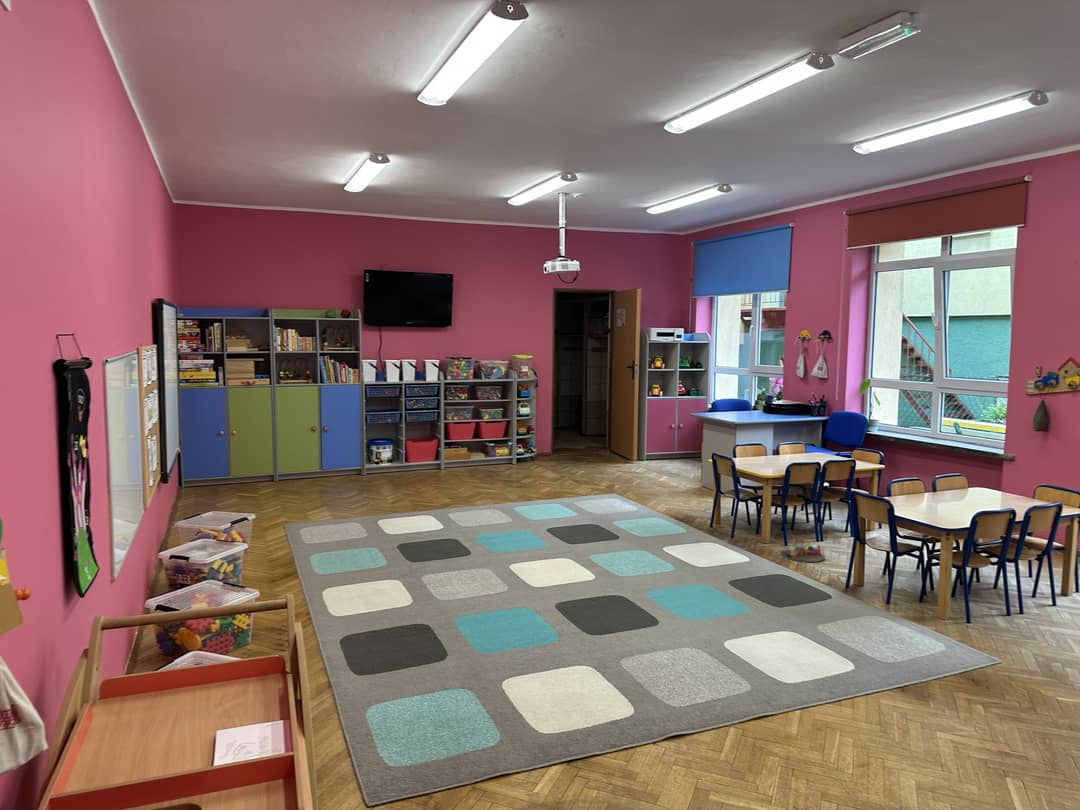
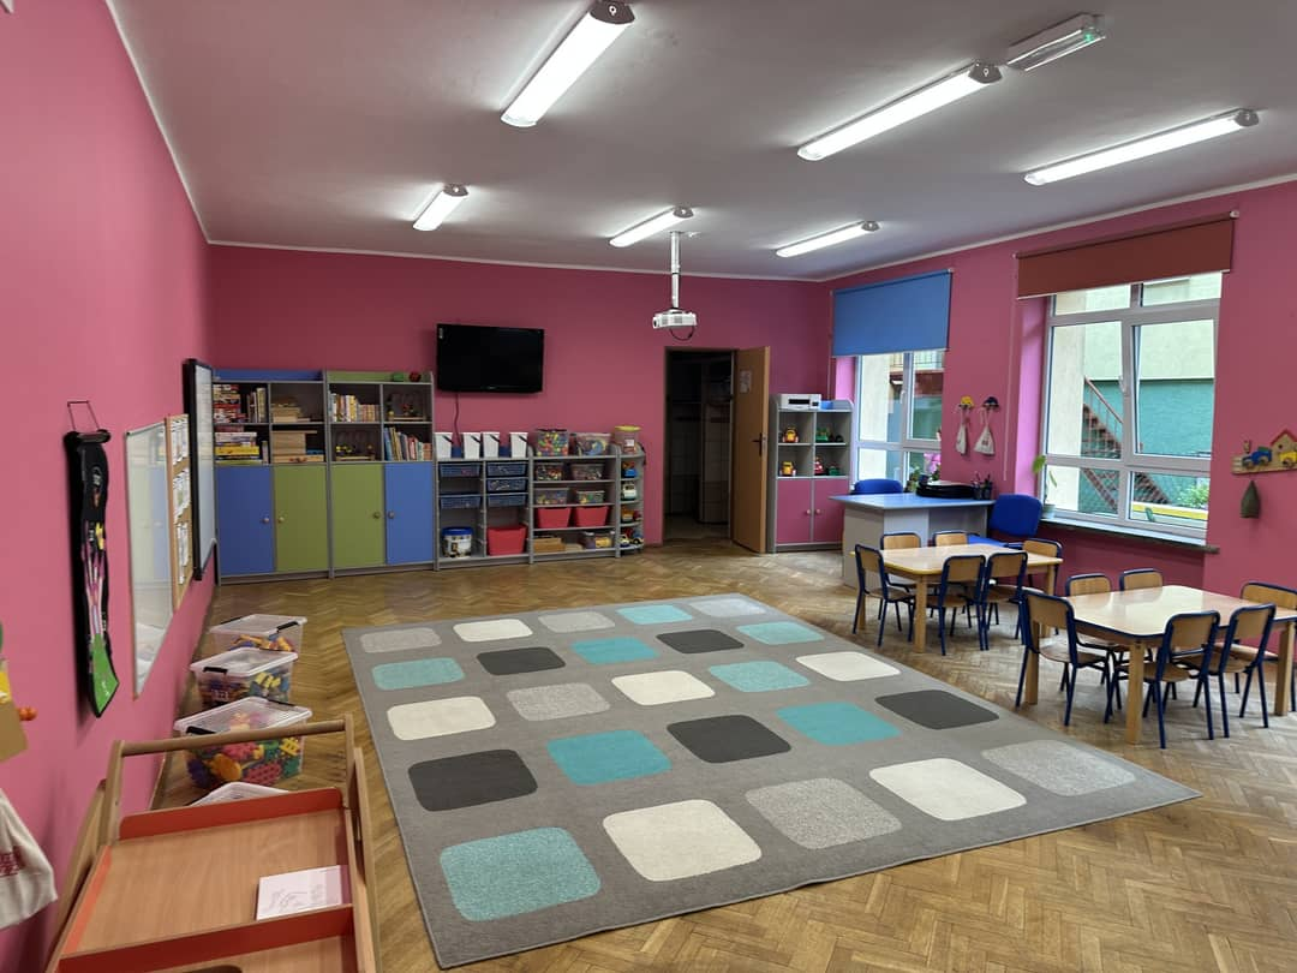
- toy train (802, 550)
